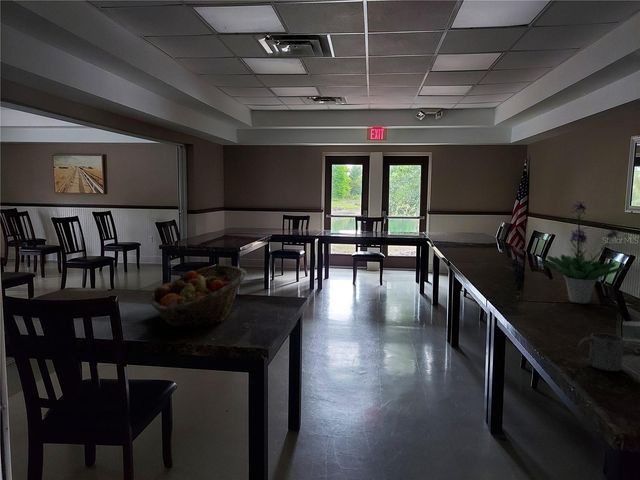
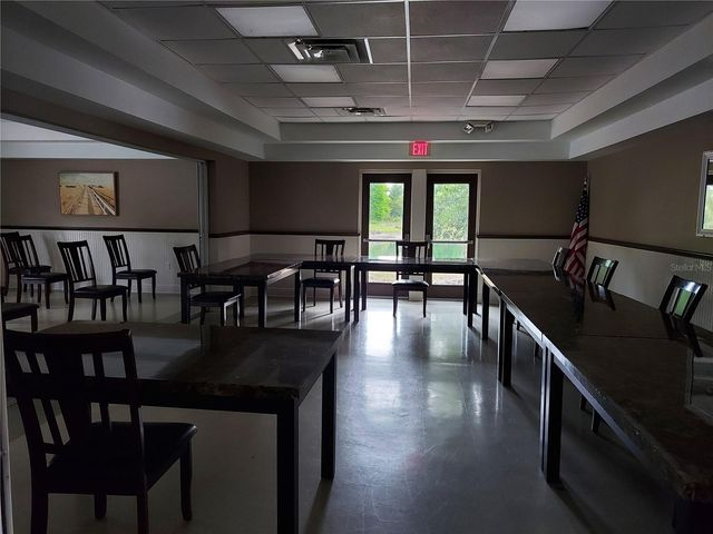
- mug (599, 350)
- fruit basket (199, 293)
- potted plant (580, 251)
